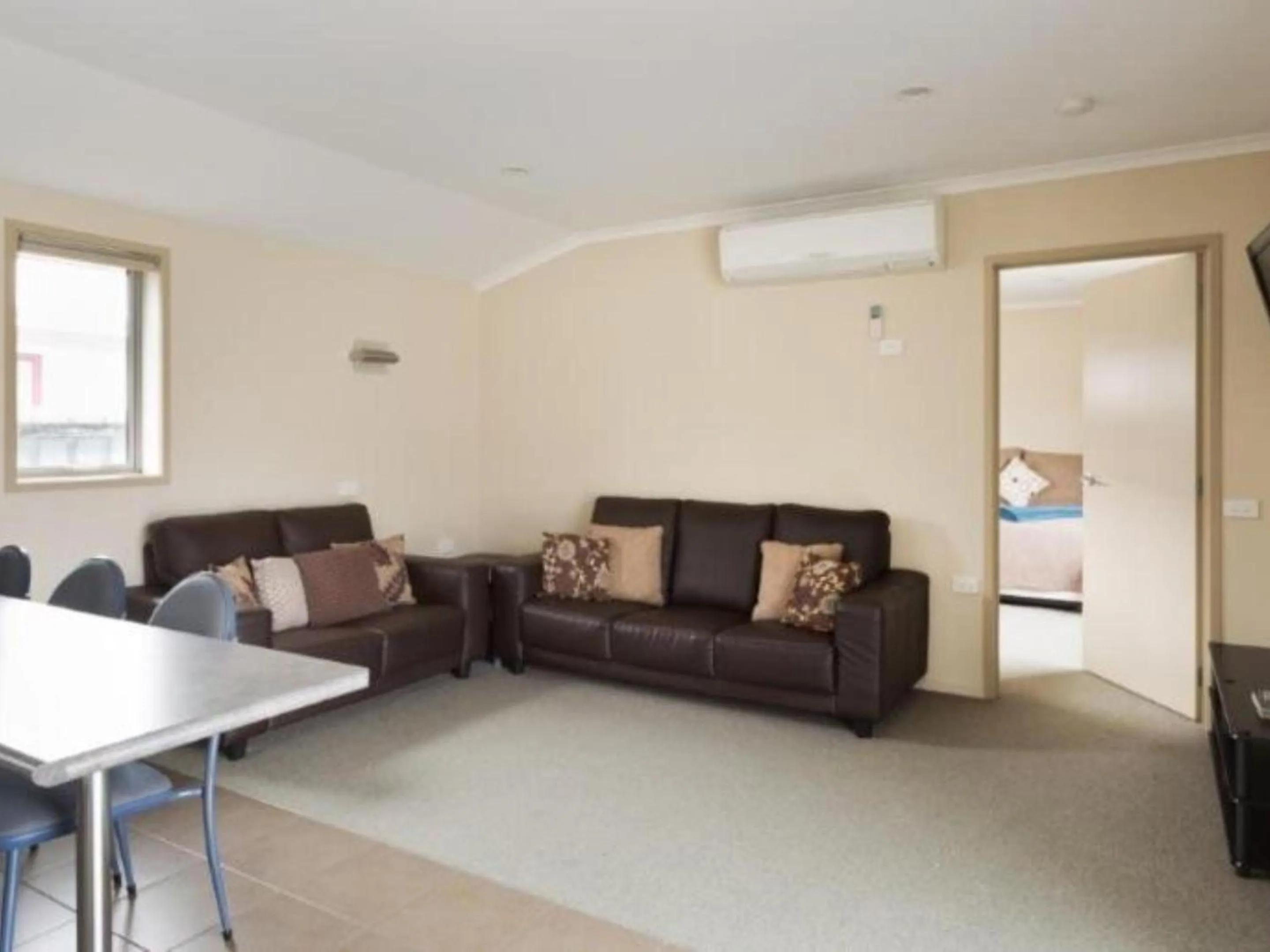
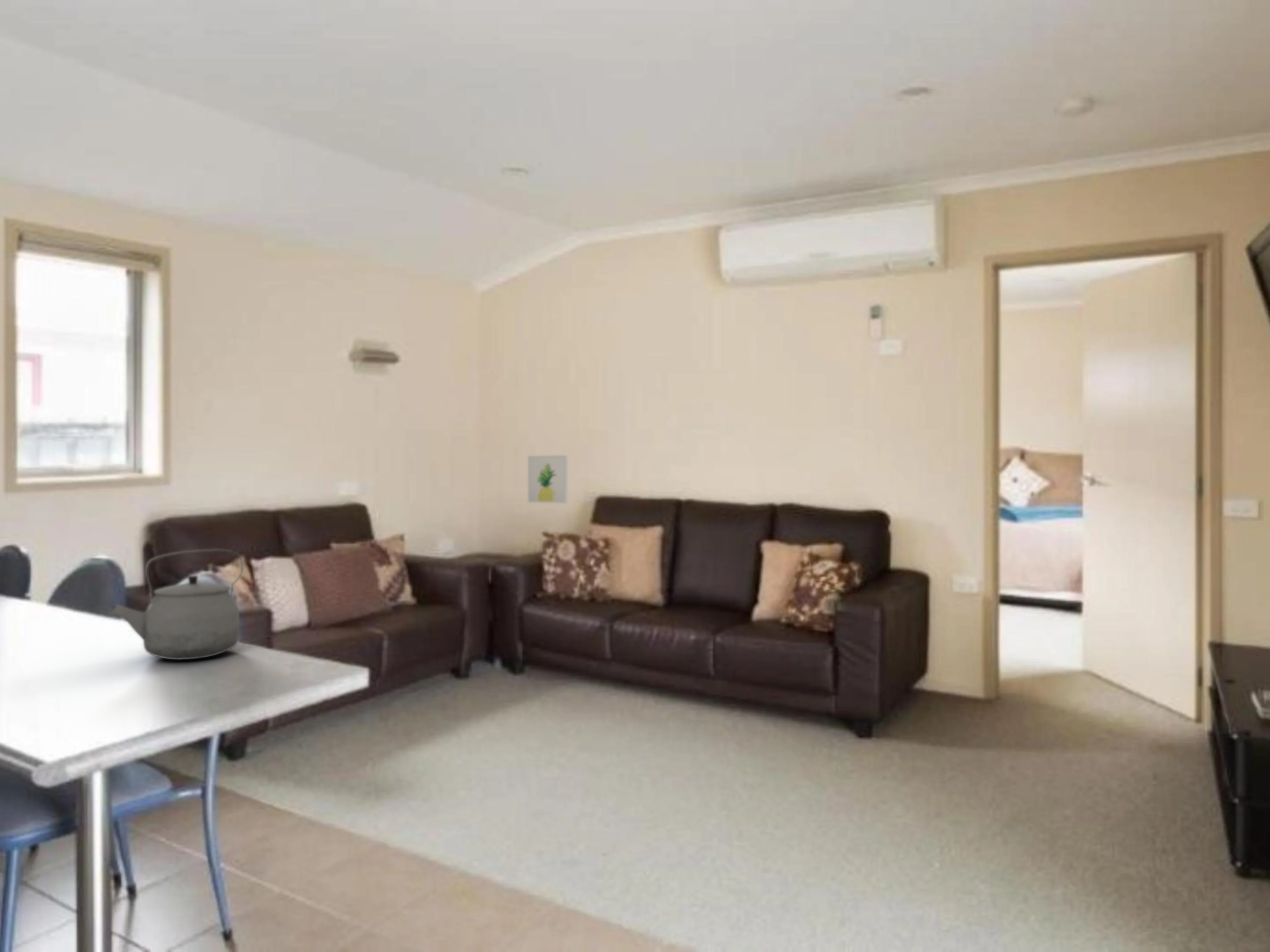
+ wall art (547, 479)
+ tea kettle (178, 604)
